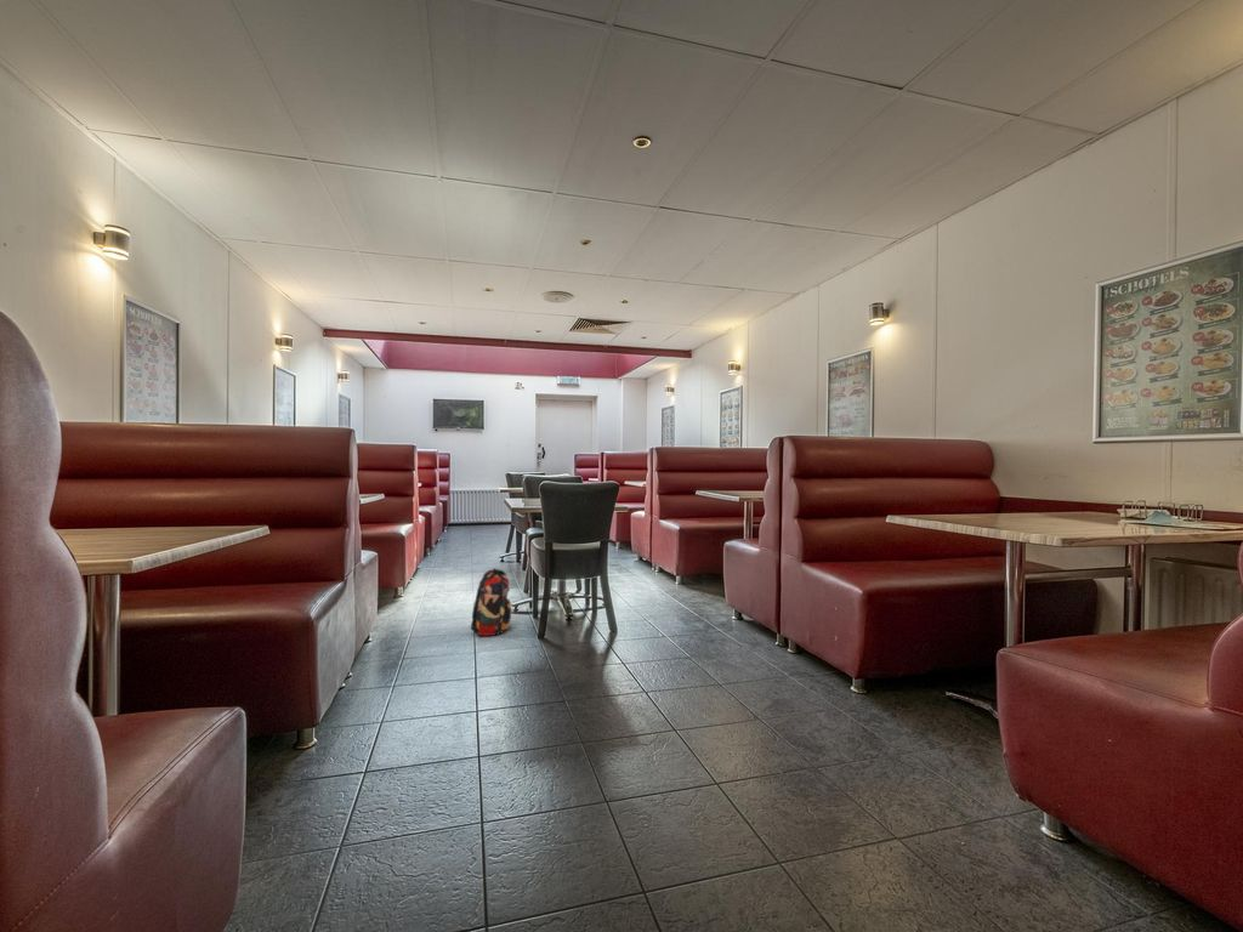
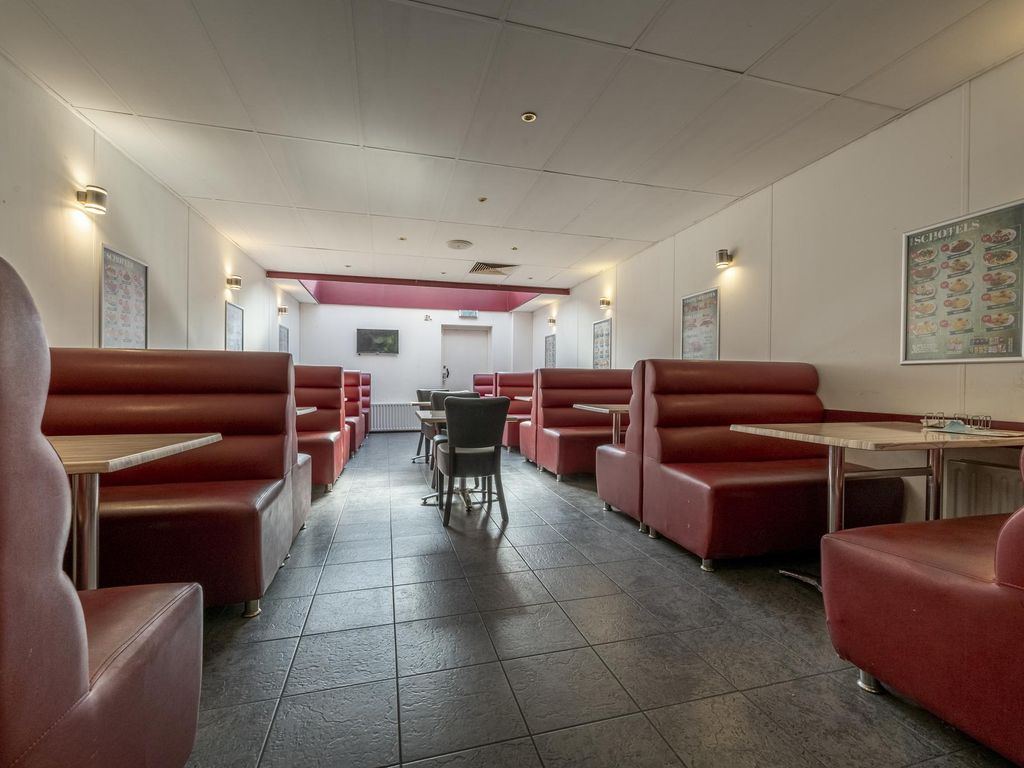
- backpack (490, 598)
